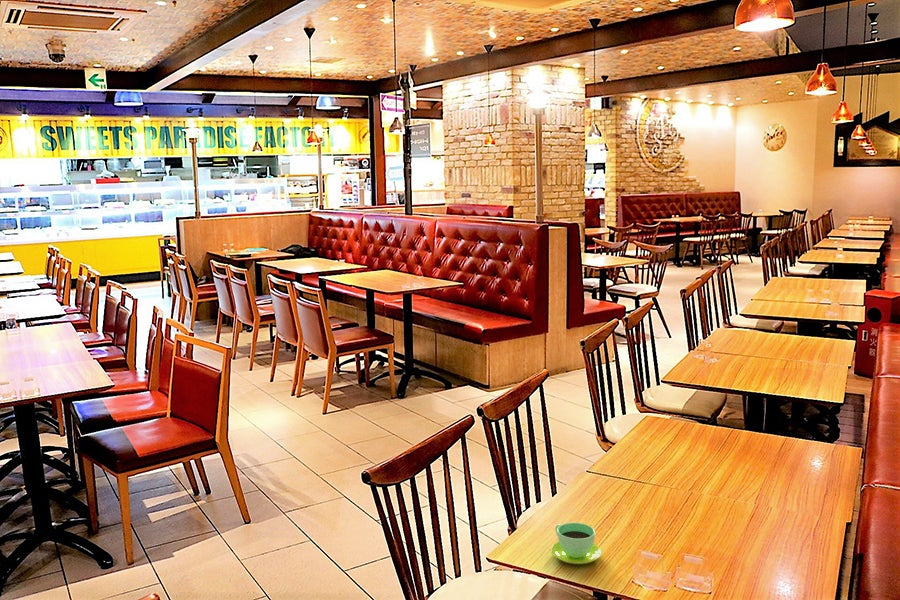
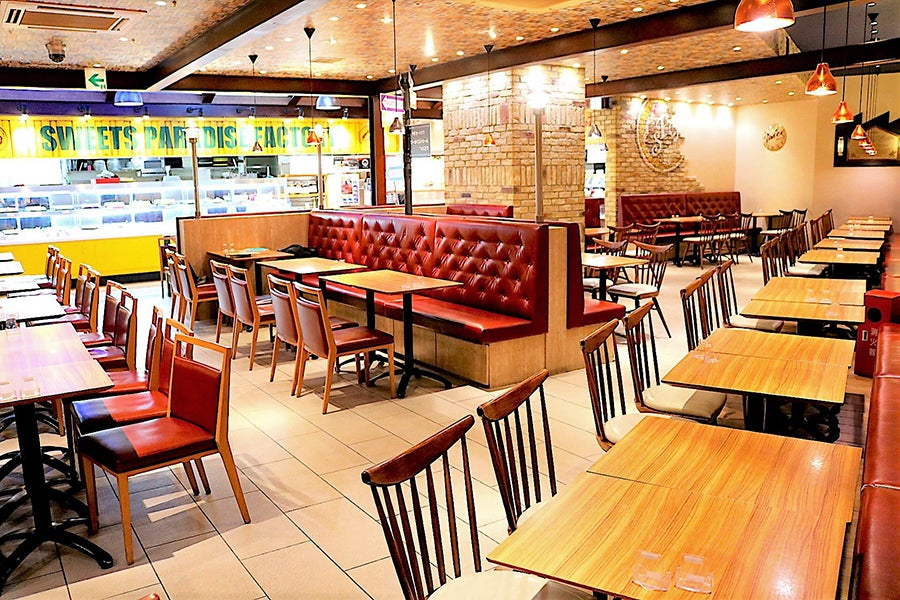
- cup (575, 542)
